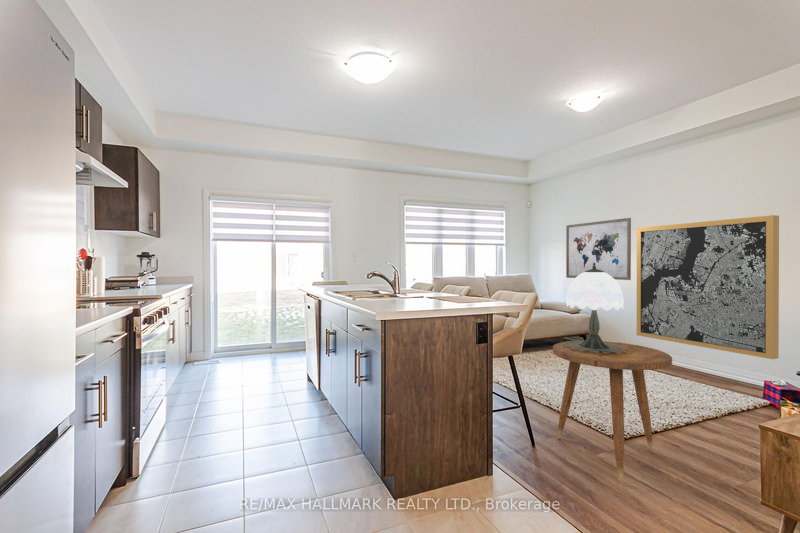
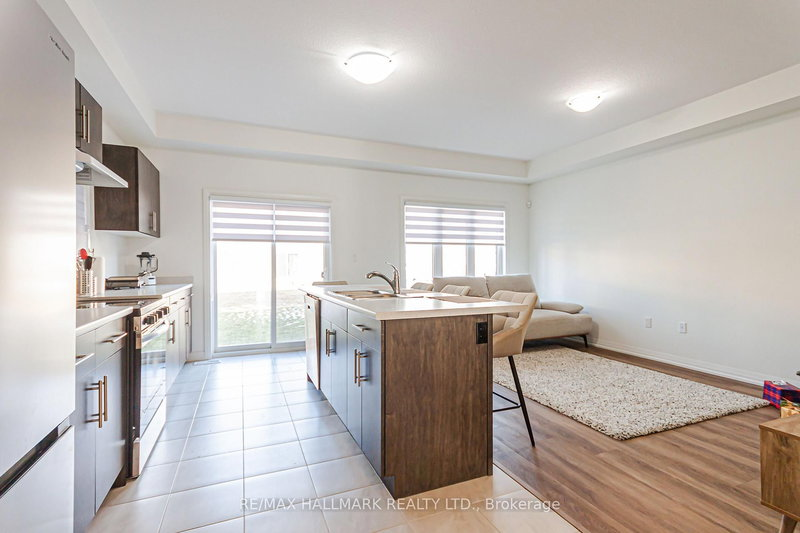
- wall art (595, 250)
- side table (611, 403)
- wall art (697, 283)
- table lamp (596, 305)
